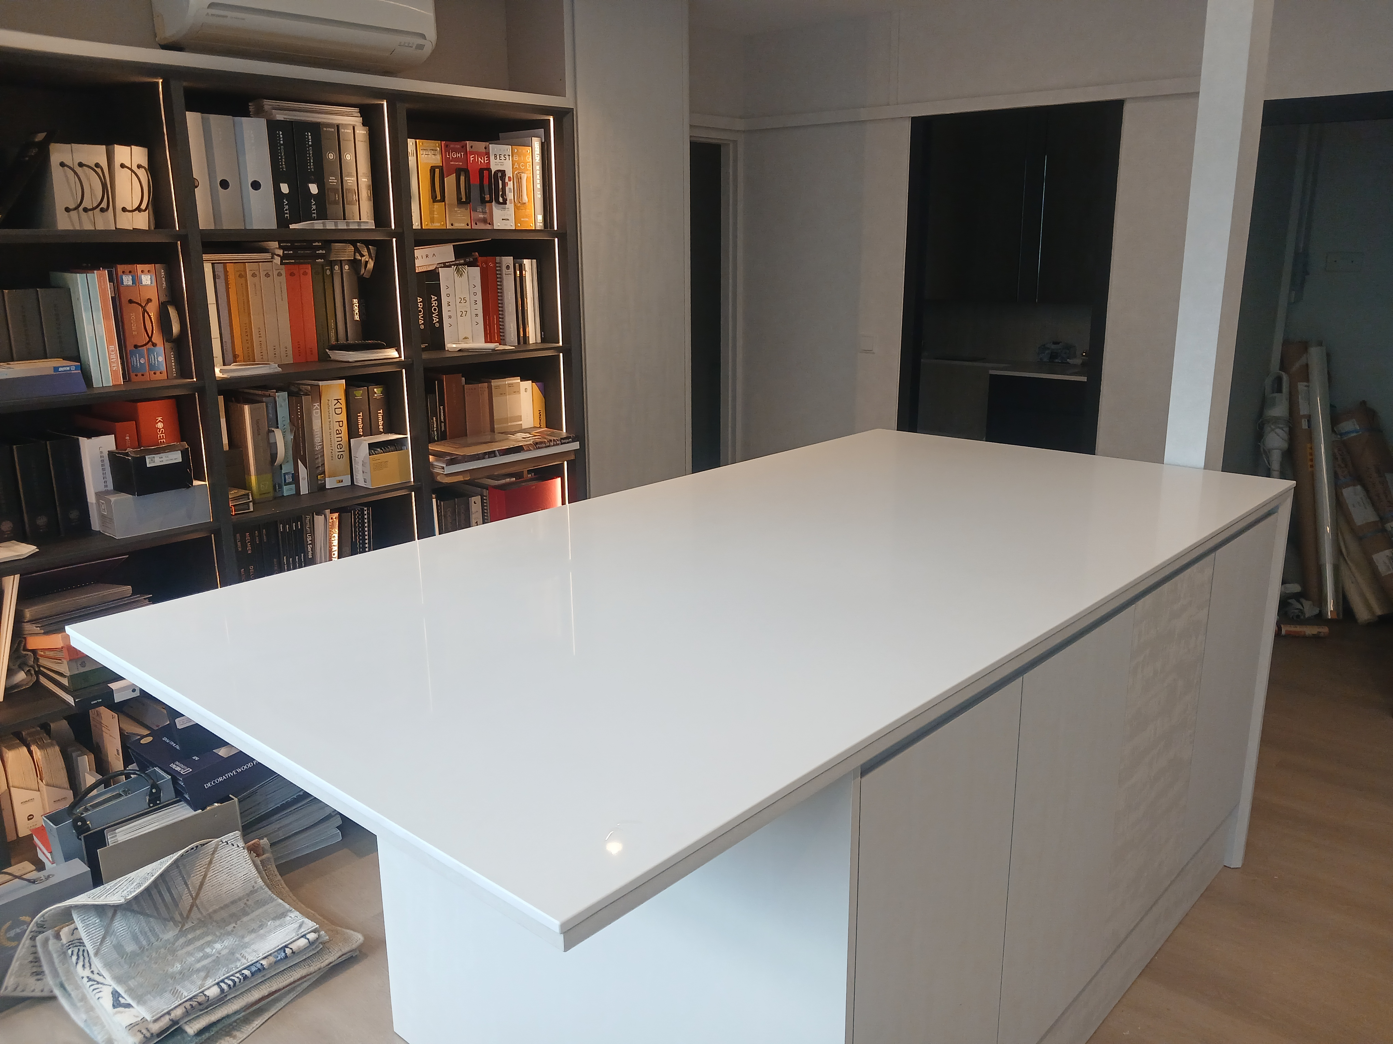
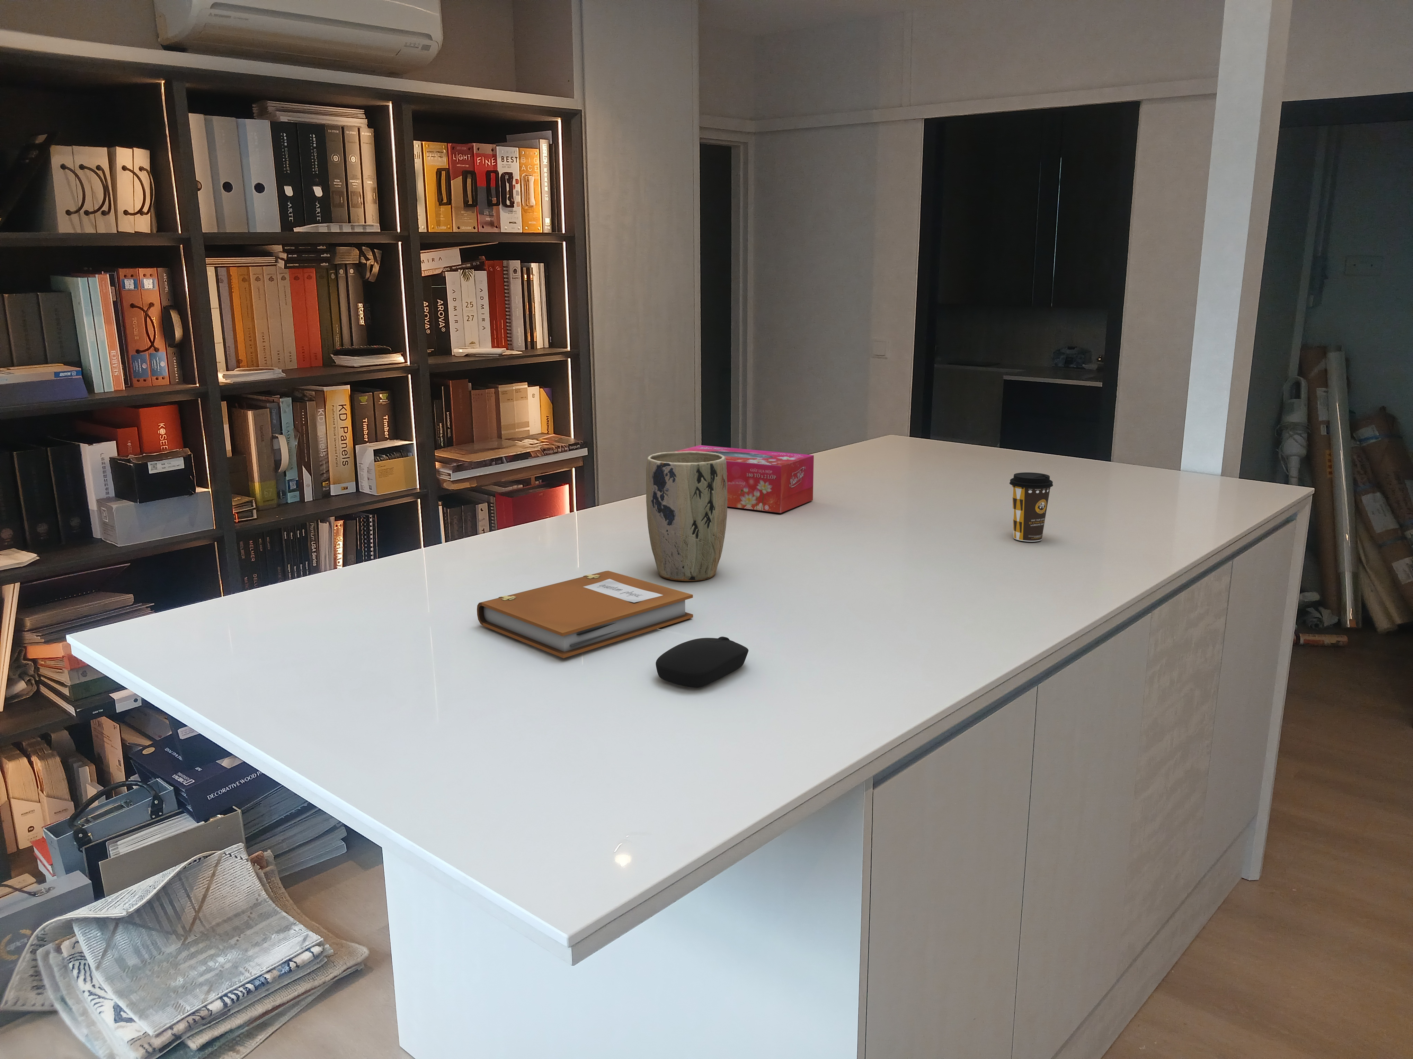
+ plant pot (686, 516)
+ notebook (589, 608)
+ computer mouse (703, 656)
+ tissue box (738, 477)
+ coffee cup (1029, 507)
